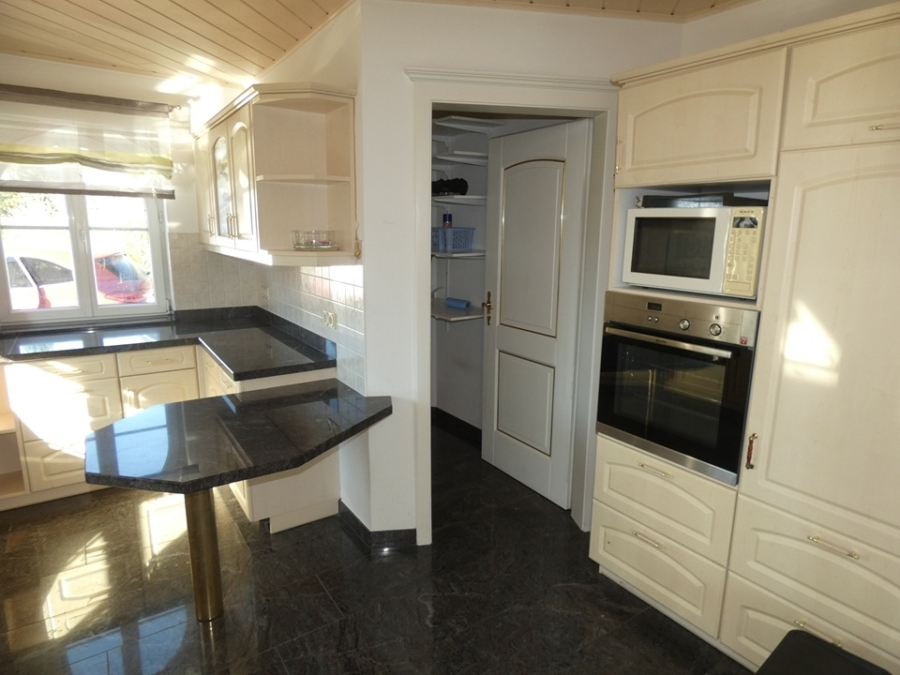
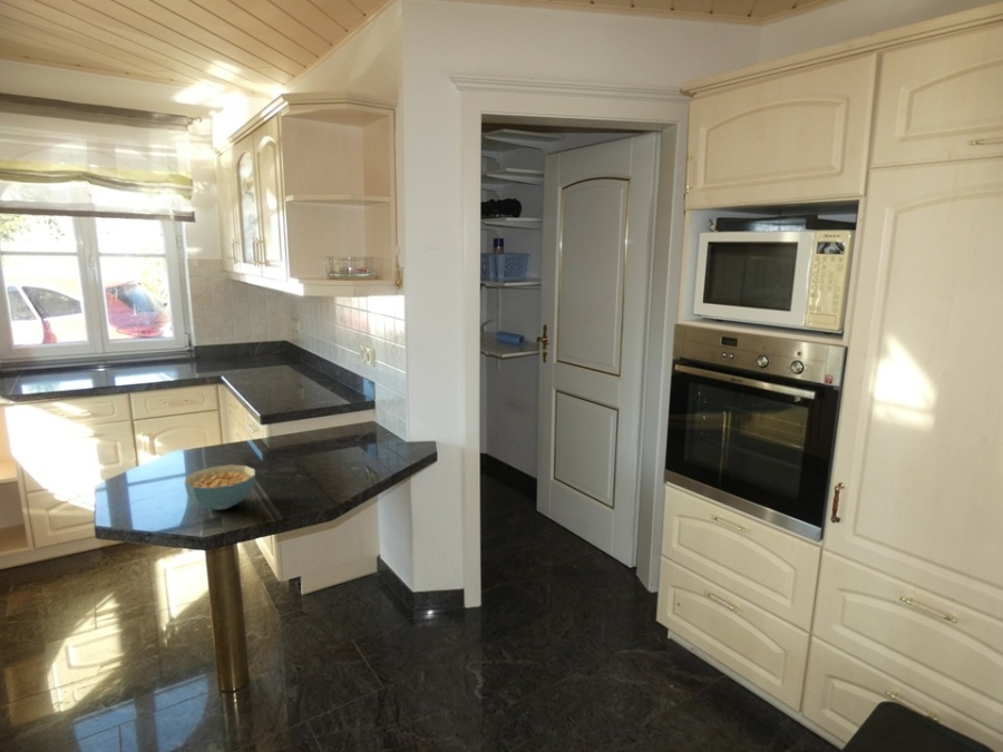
+ cereal bowl (222, 490)
